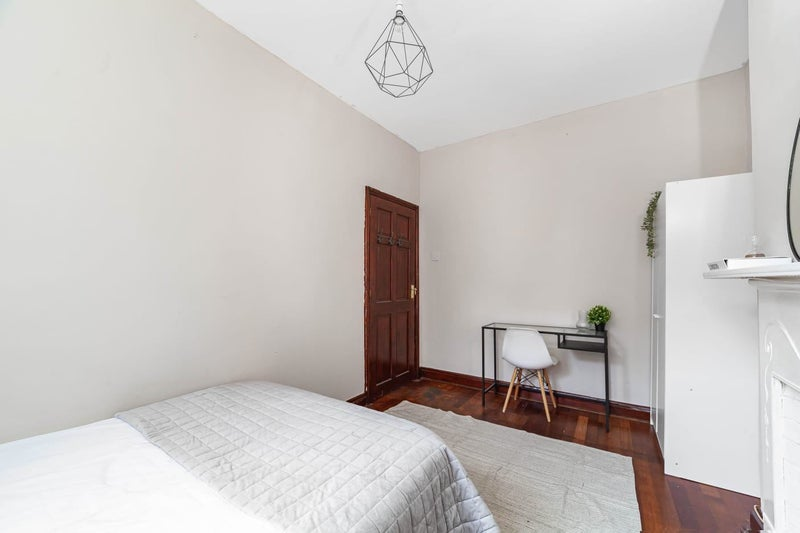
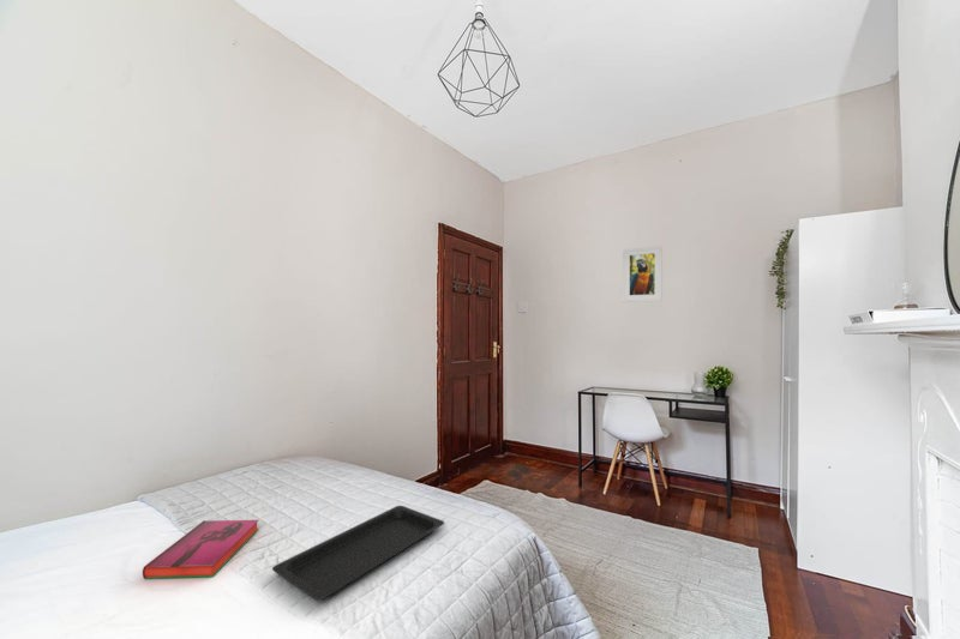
+ serving tray (367, 545)
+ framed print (642, 275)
+ hardback book (206, 545)
